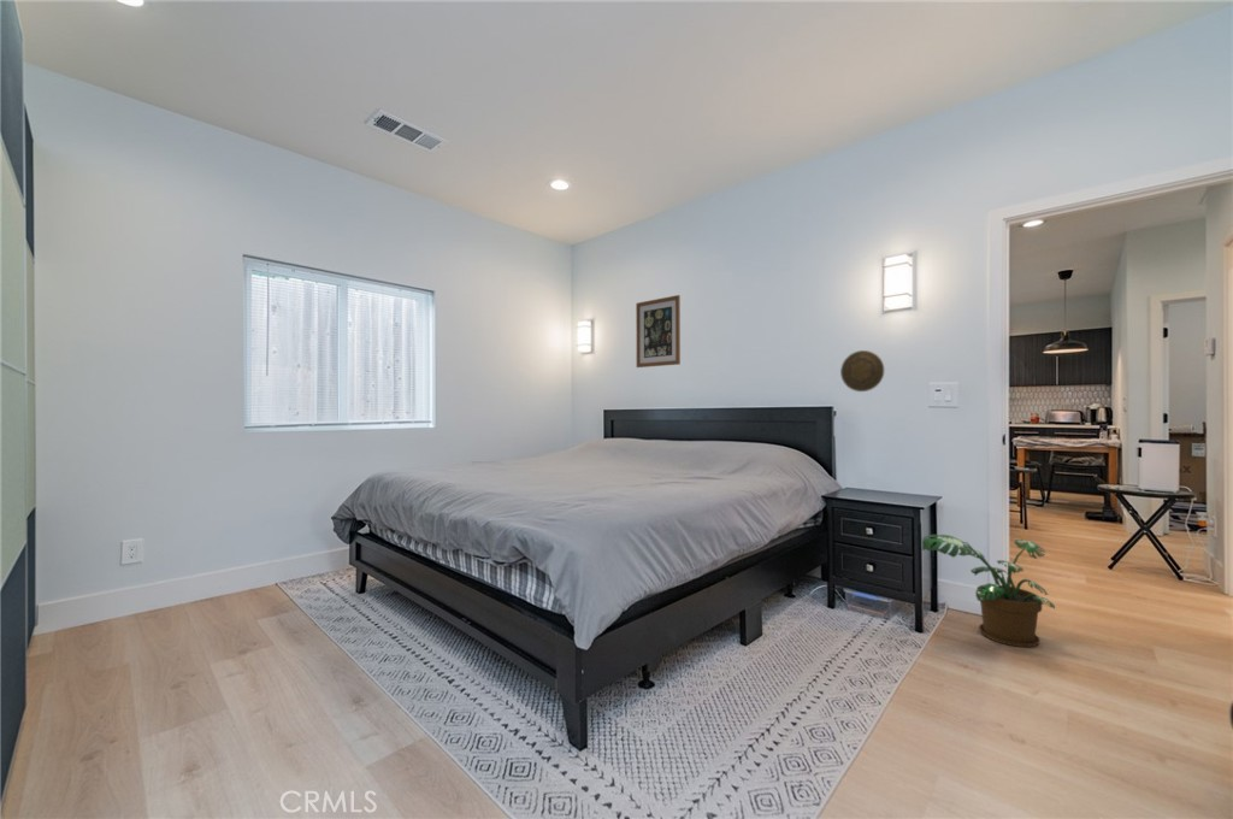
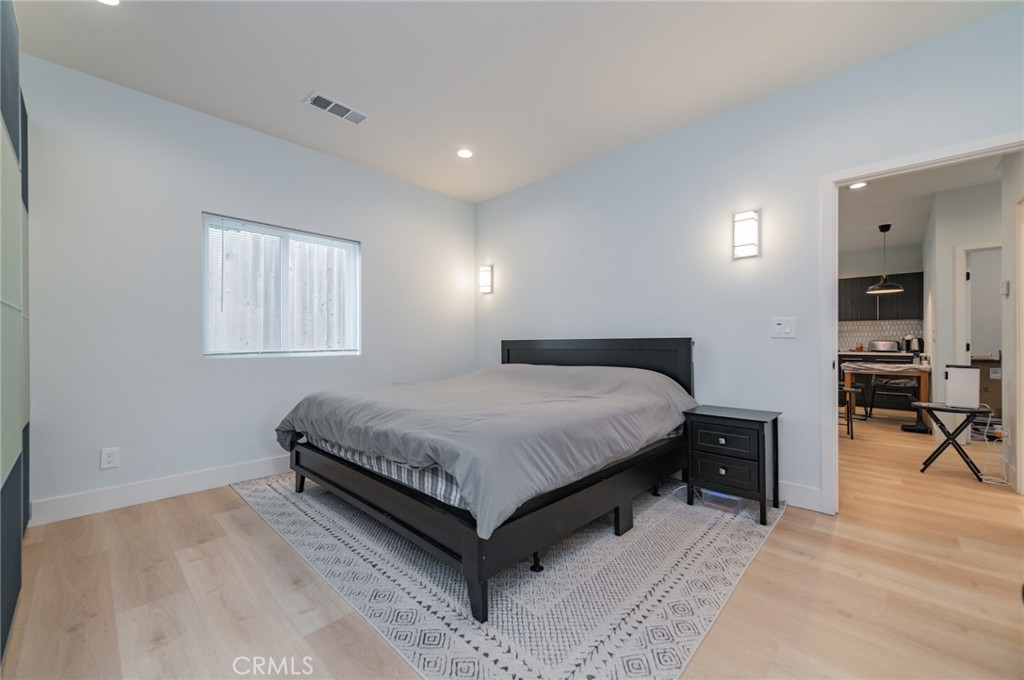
- potted plant (989, 583)
- decorative plate (861, 371)
- wall art (657, 332)
